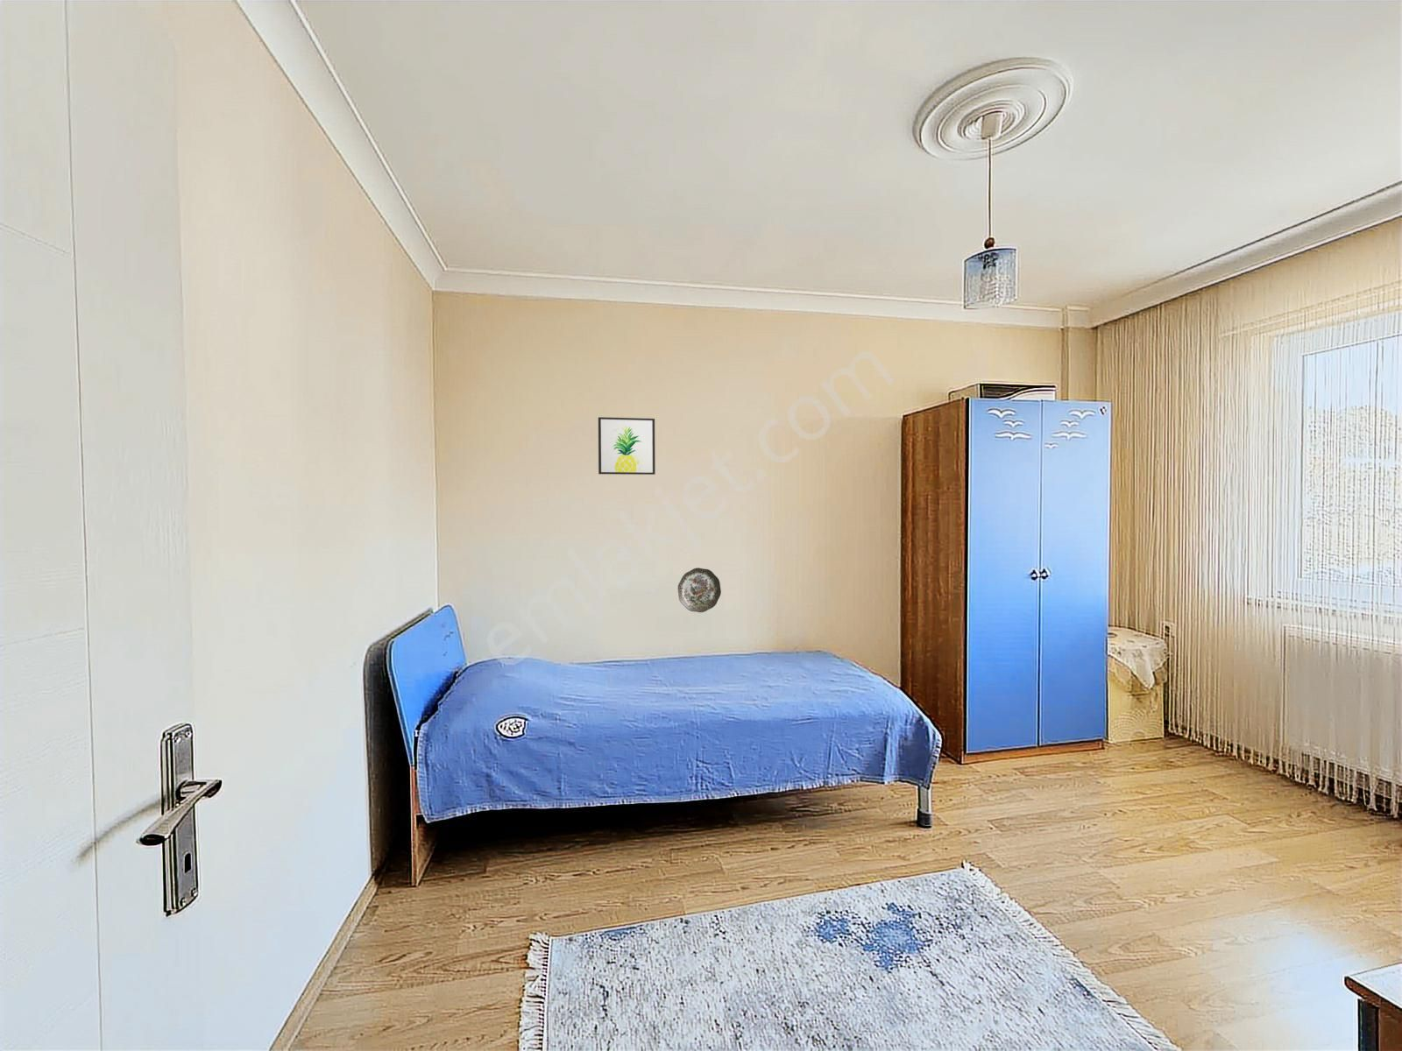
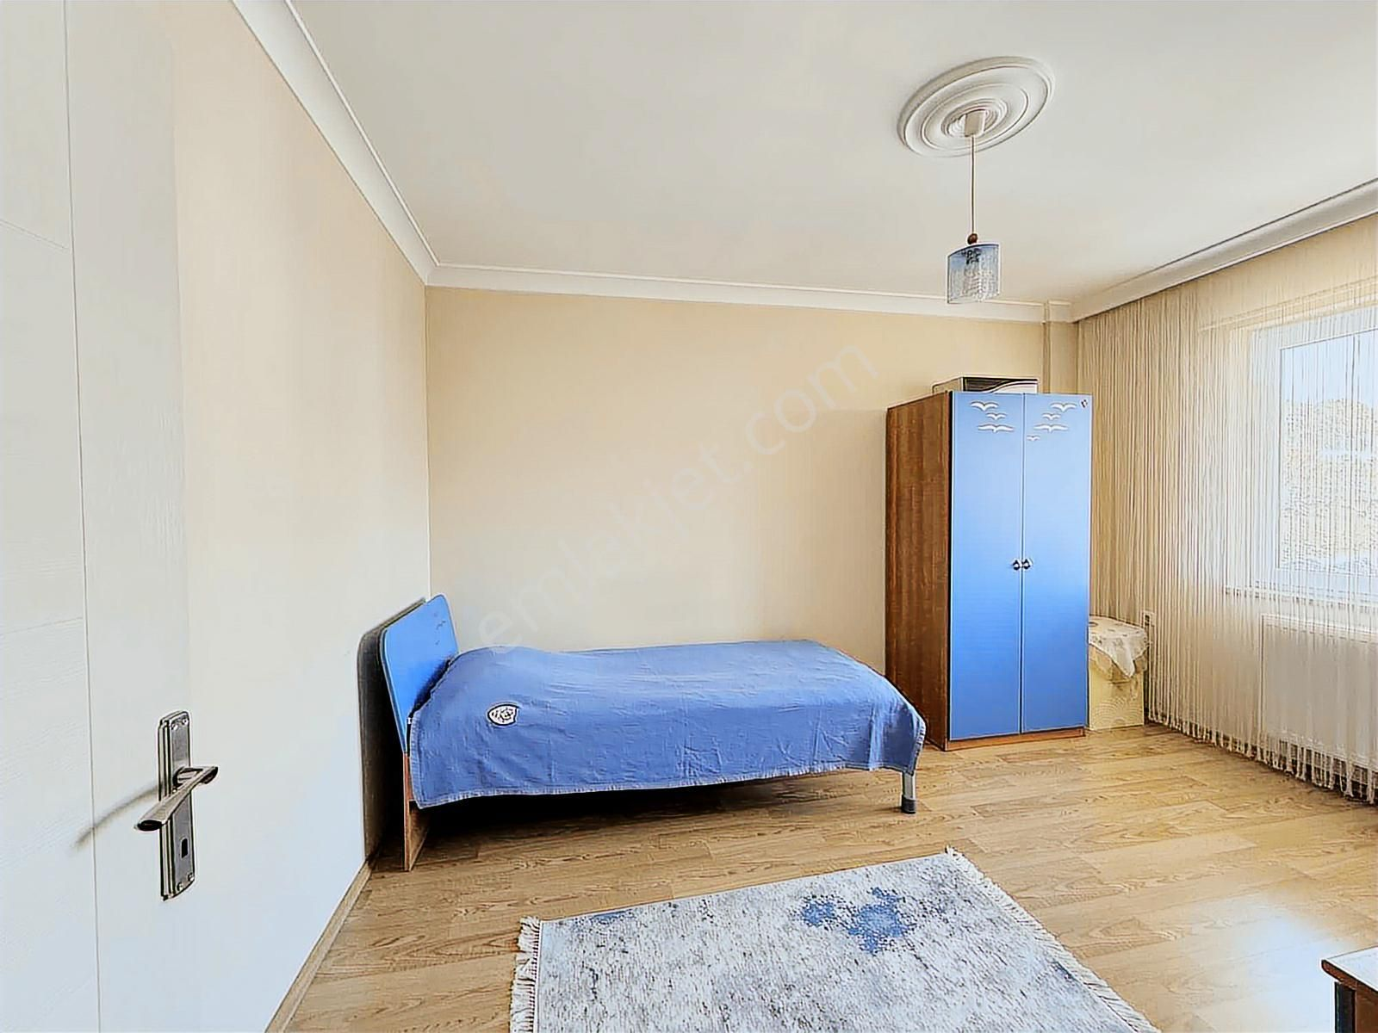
- wall art (627, 446)
- decorative plate (699, 590)
